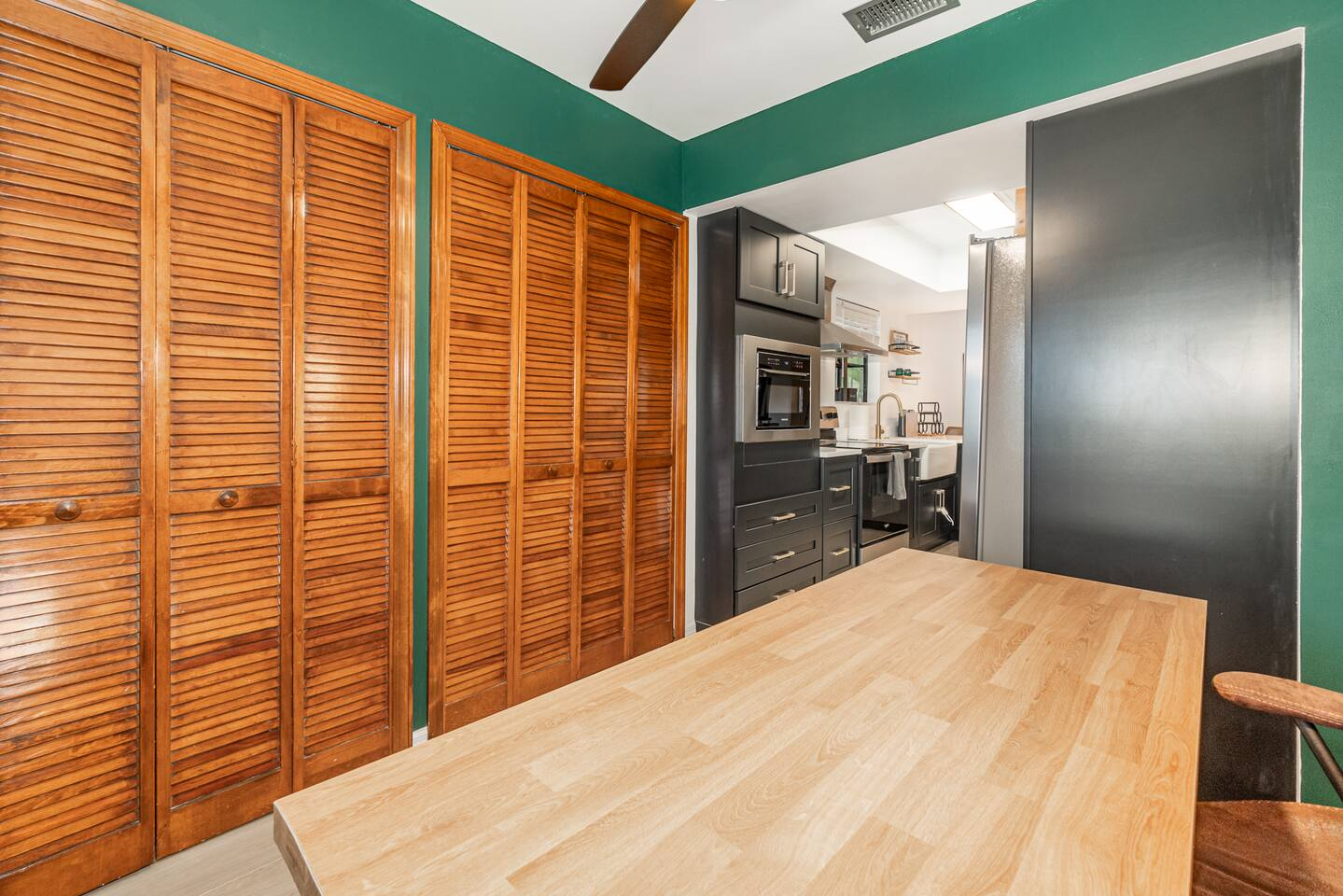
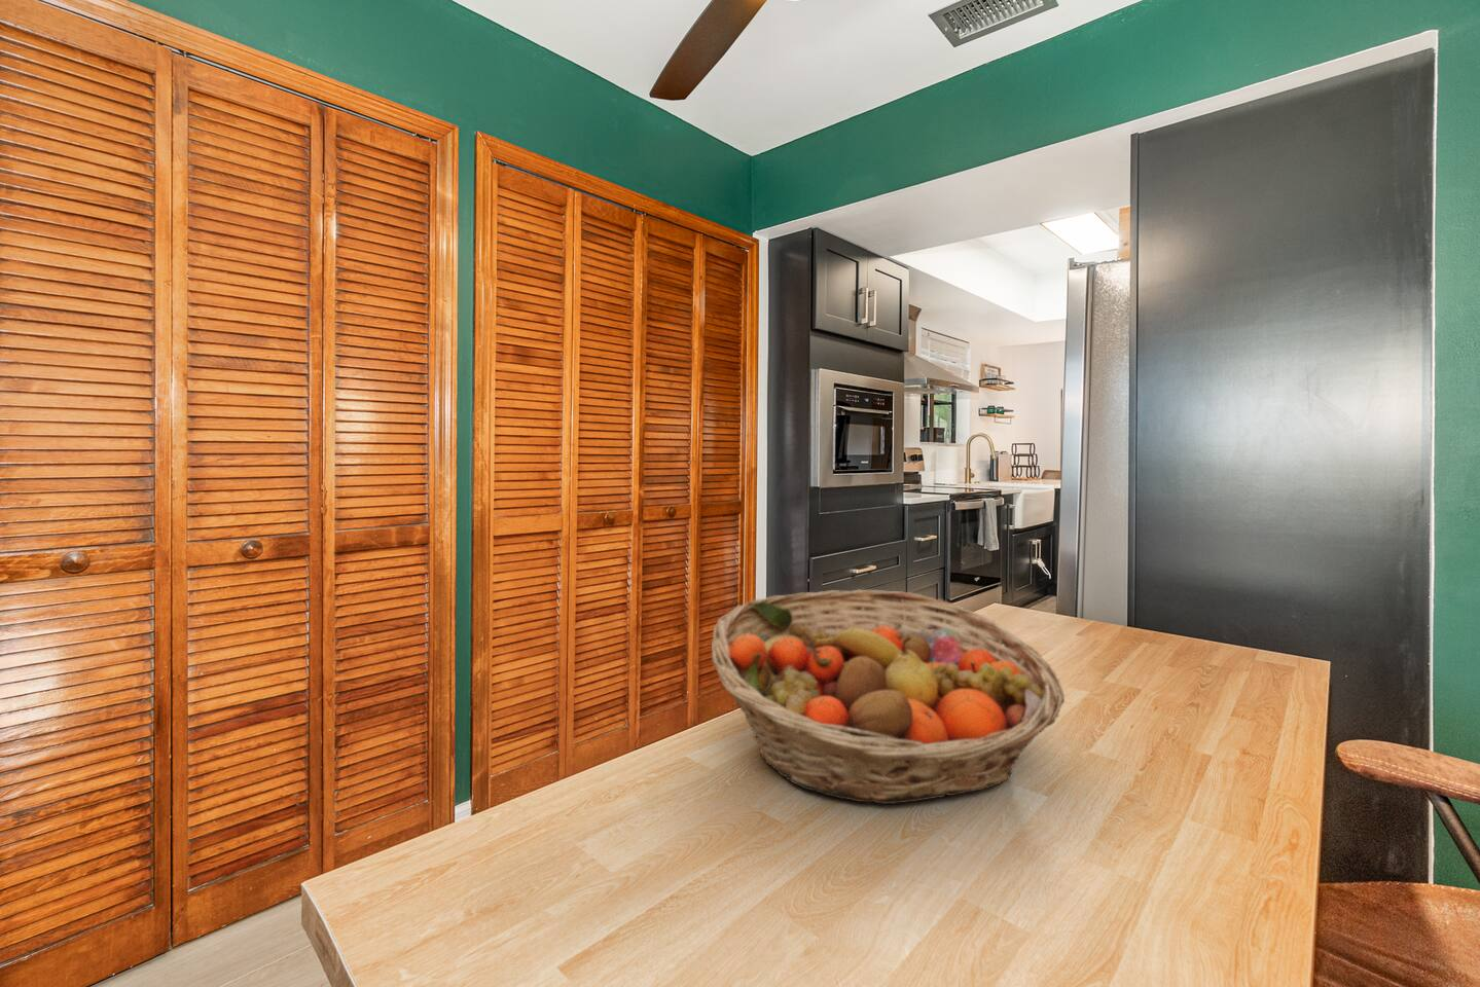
+ fruit basket (881, 680)
